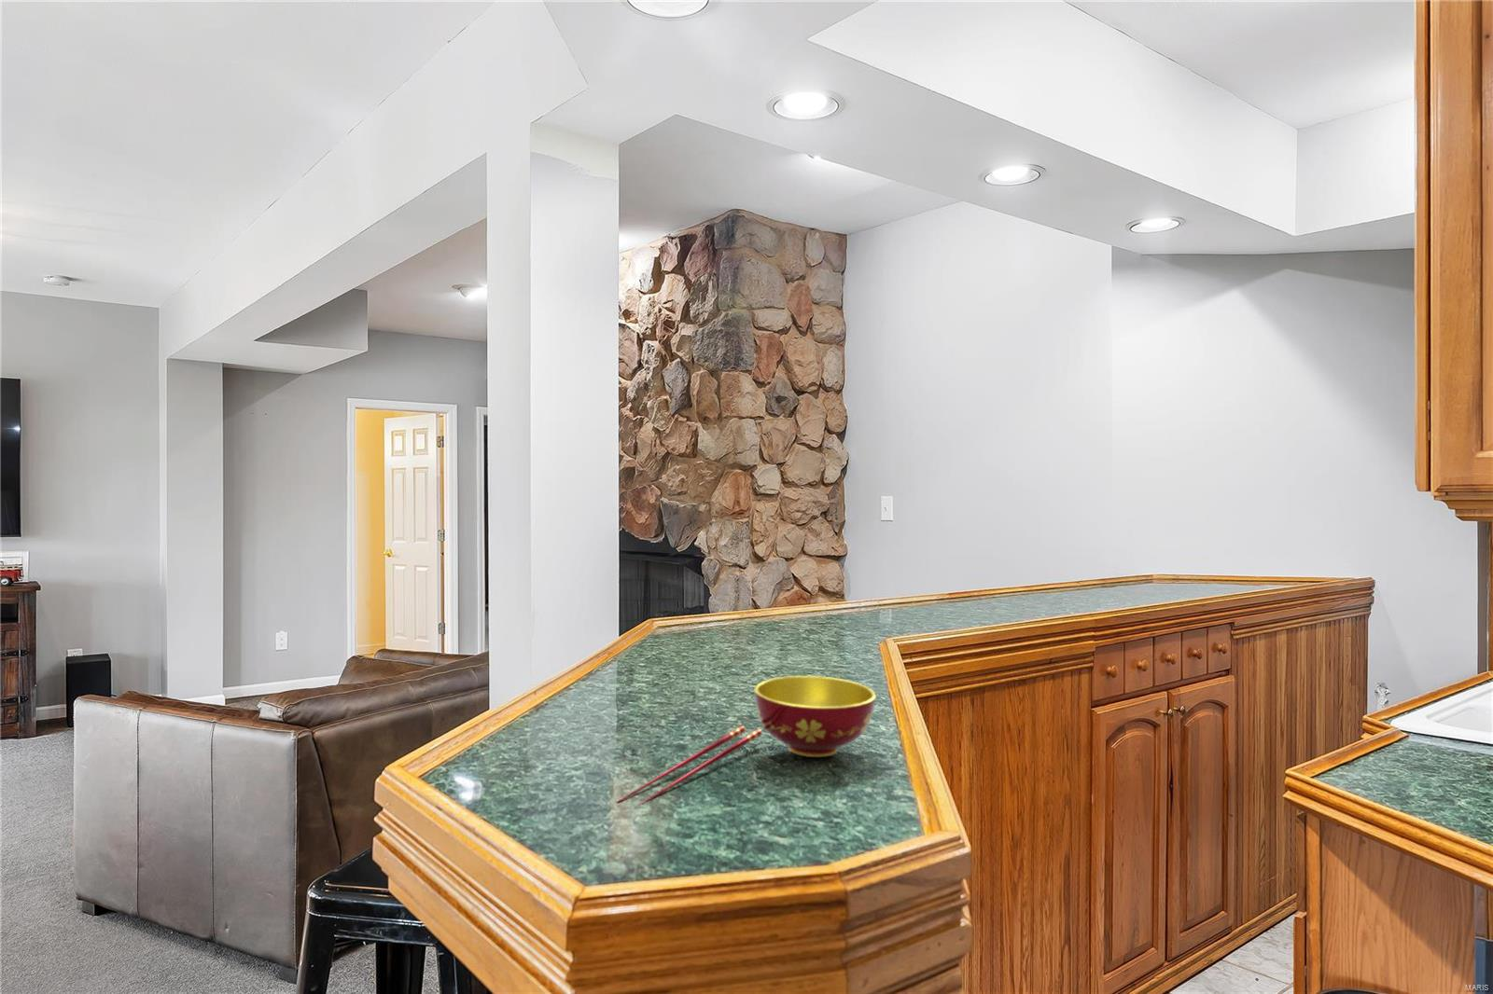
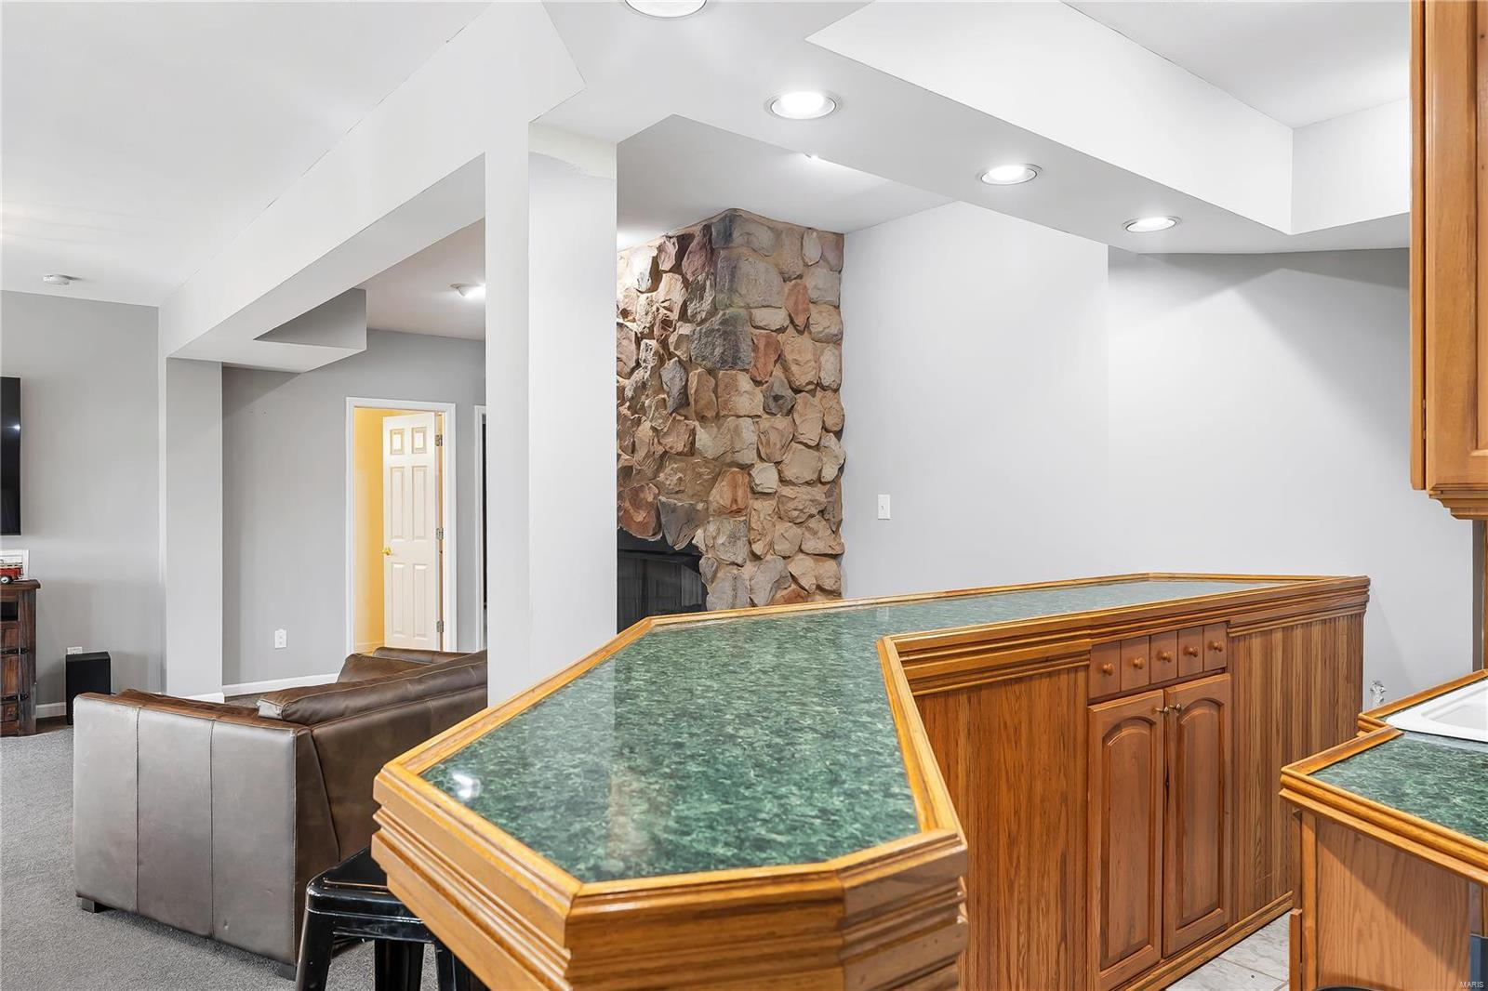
- bowl (753, 732)
